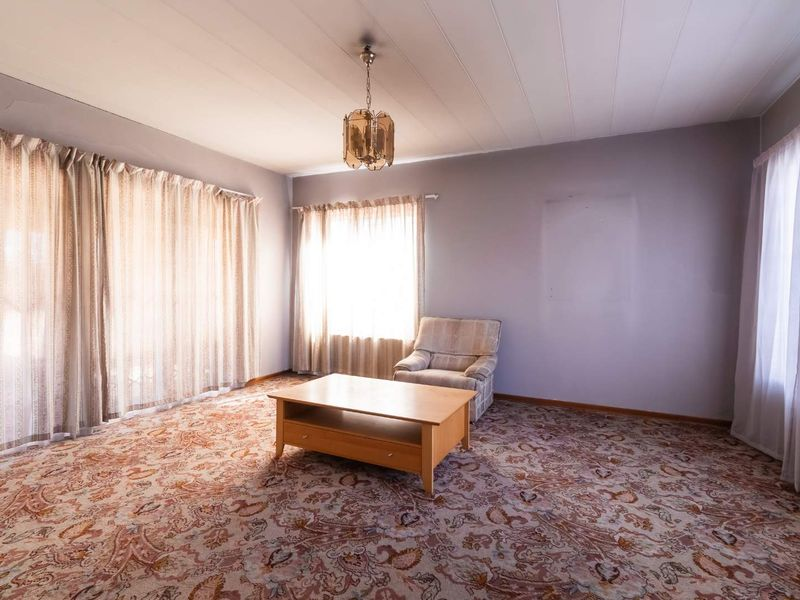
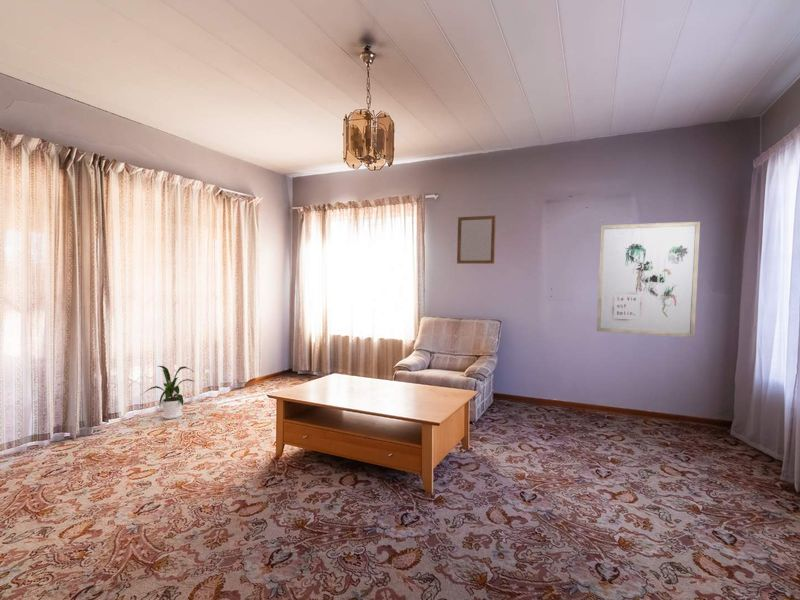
+ home mirror (476, 240)
+ house plant (171, 390)
+ wall art (645, 279)
